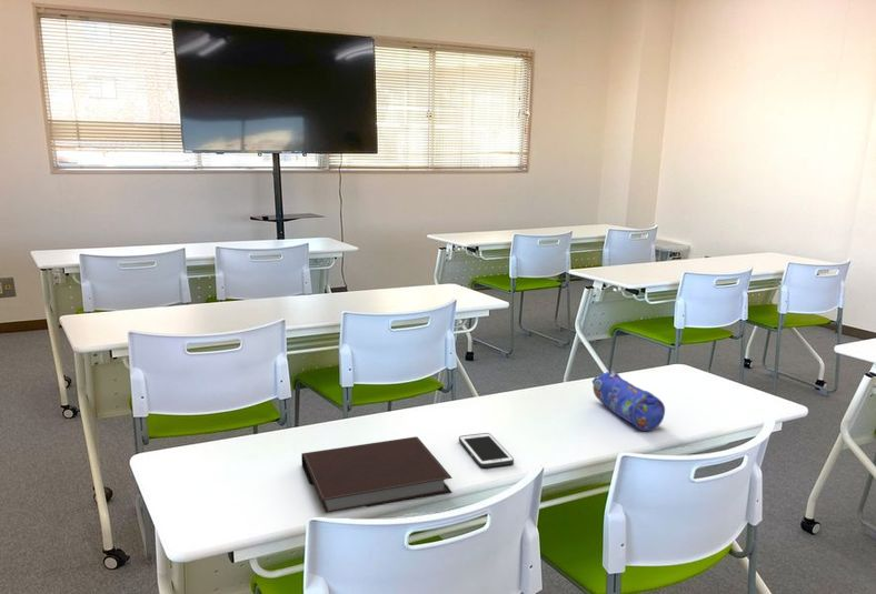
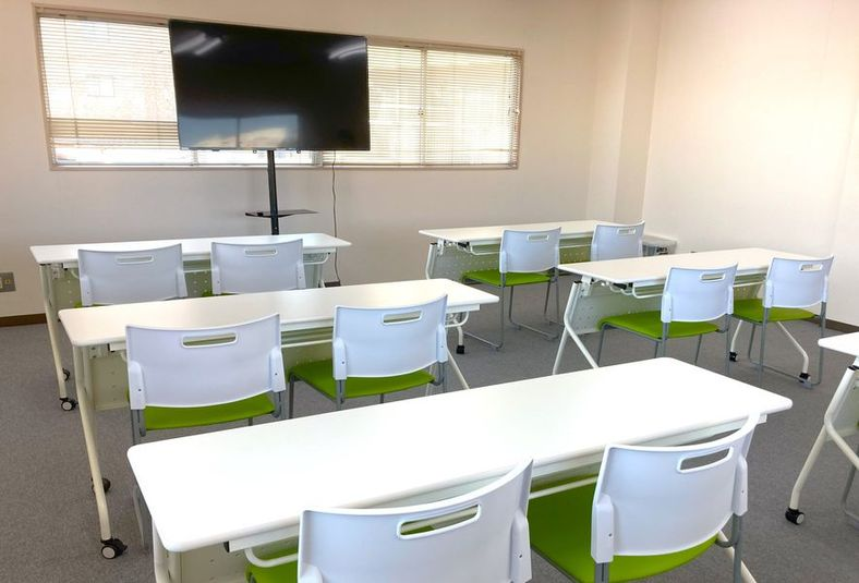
- cell phone (485, 449)
- pencil case (626, 397)
- notebook (374, 471)
